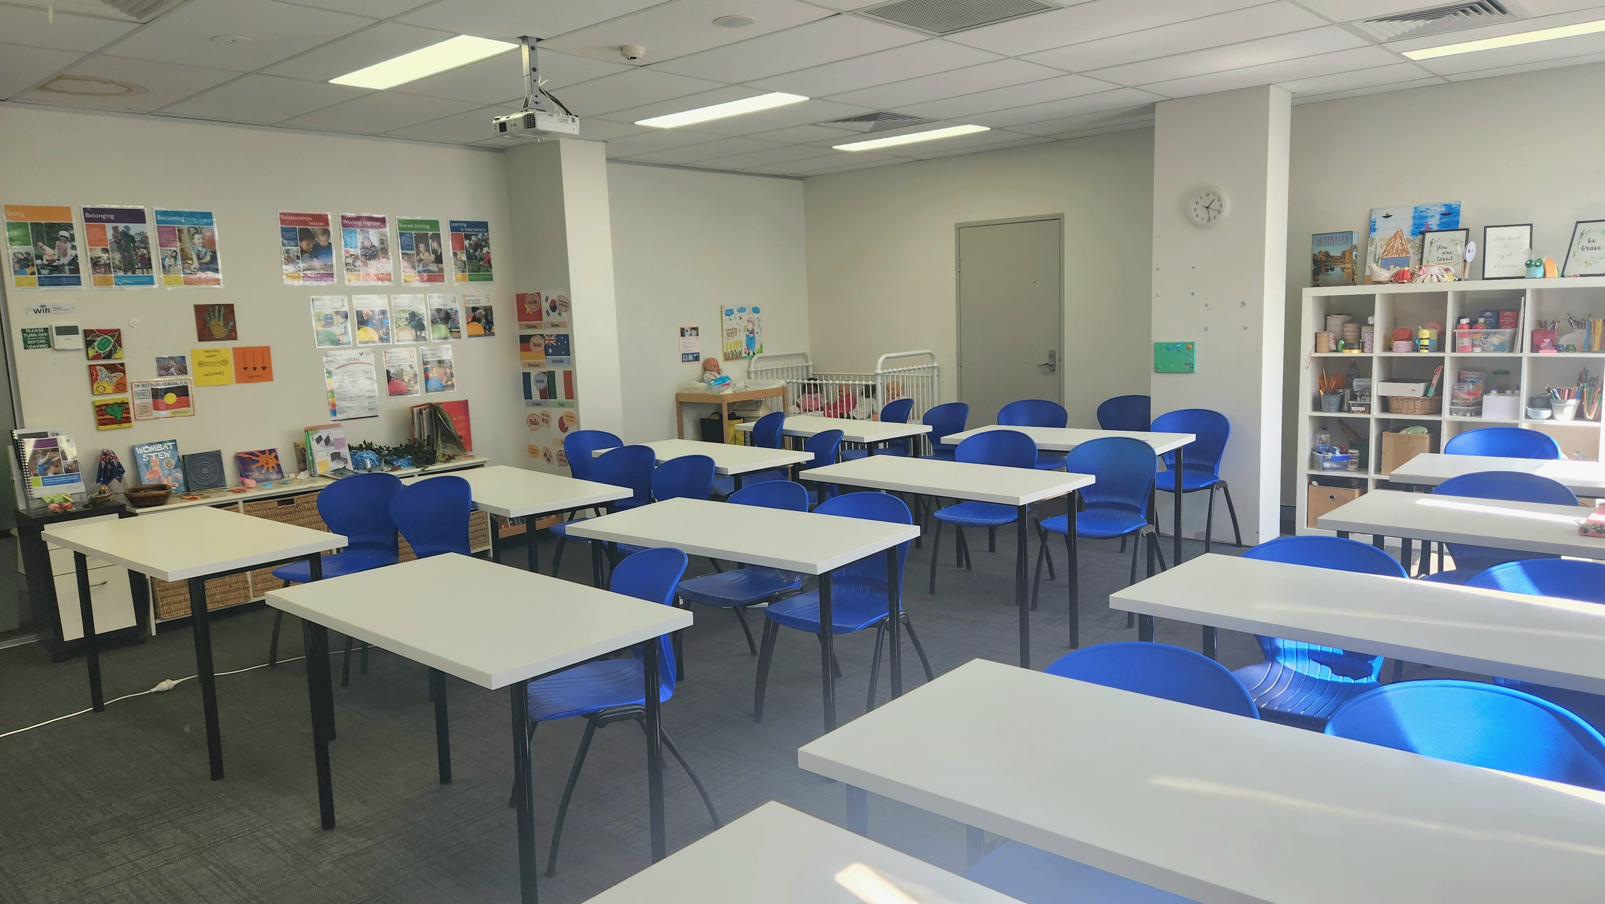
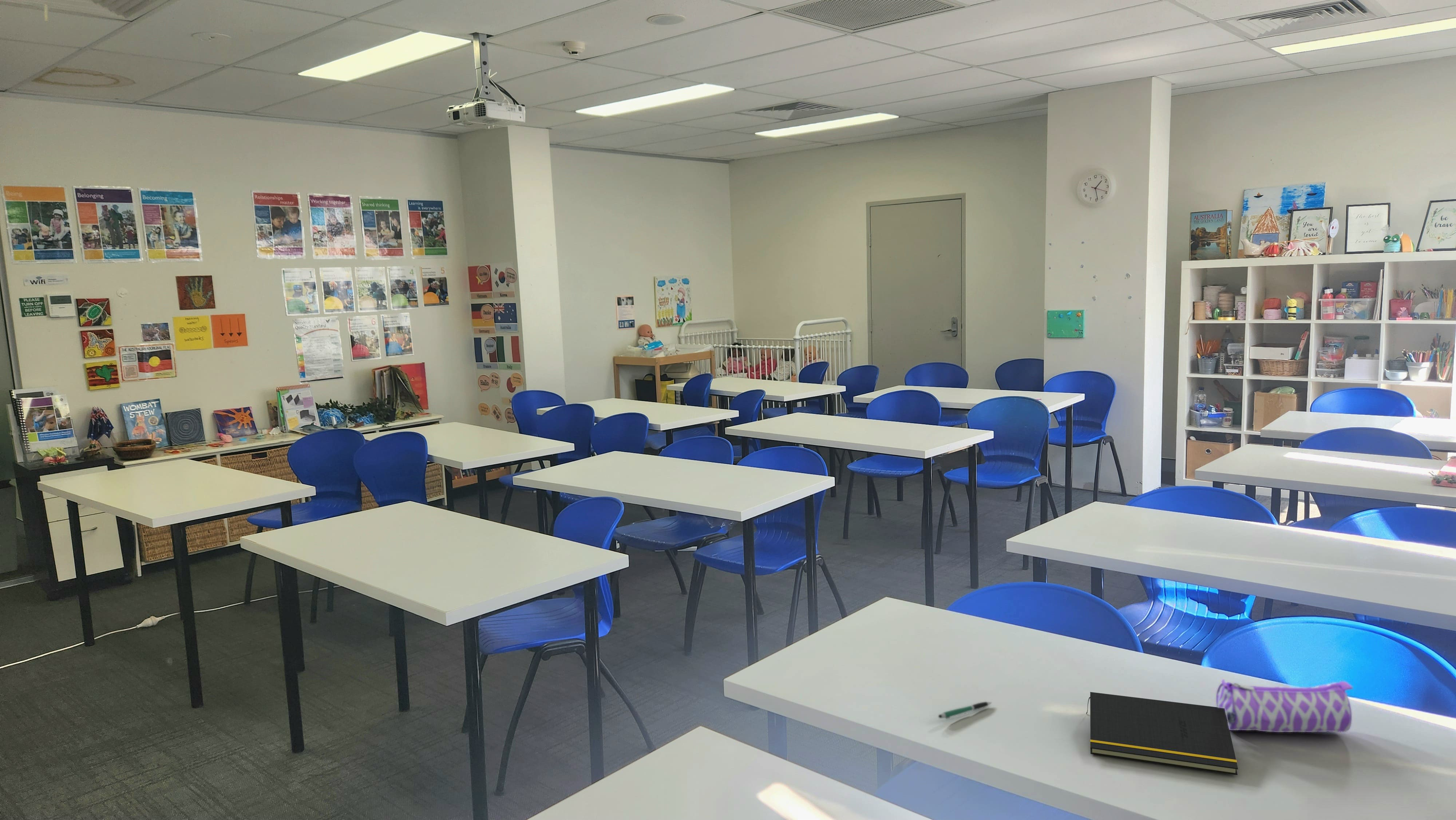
+ notepad (1159, 730)
+ pencil case (1281, 704)
+ pen (966, 709)
